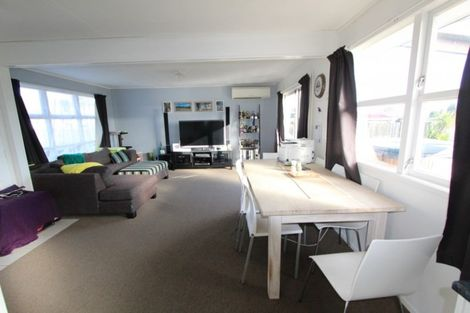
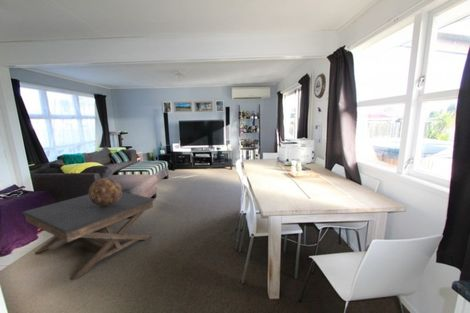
+ coffee table (95, 224)
+ decorative sphere (105, 191)
